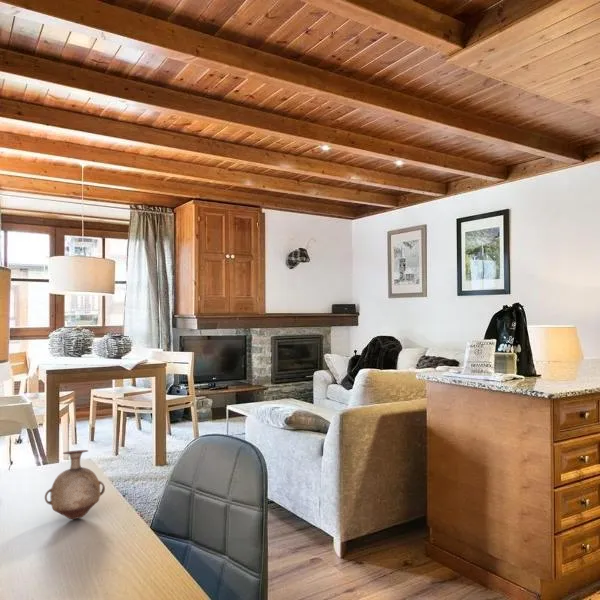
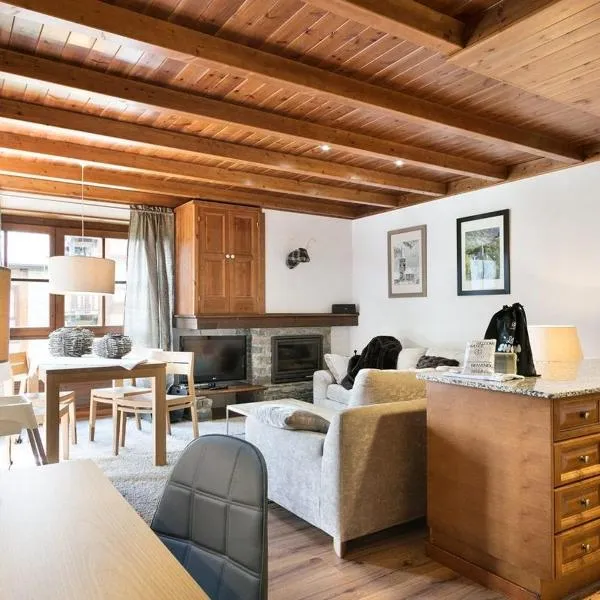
- vase (75, 484)
